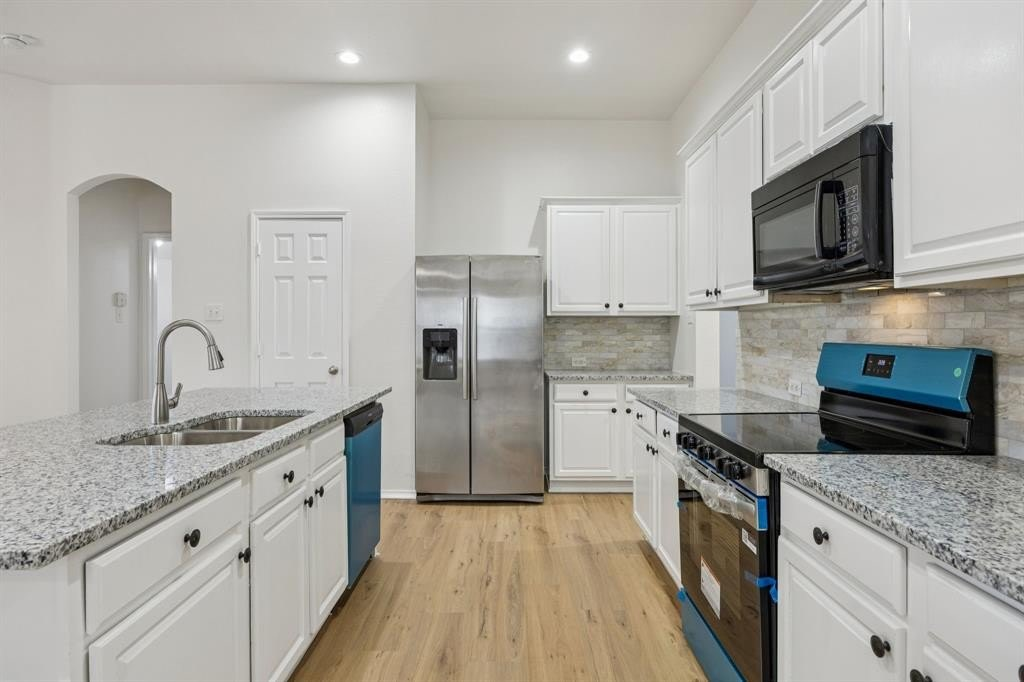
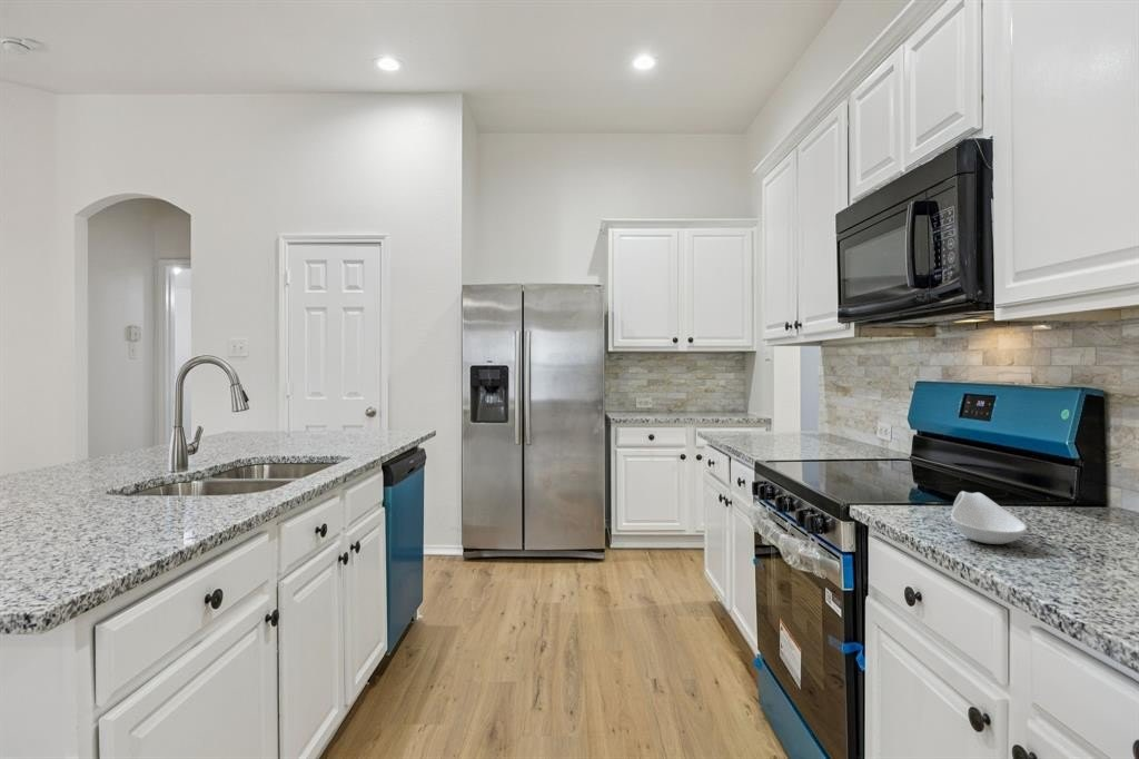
+ spoon rest (978, 514)
